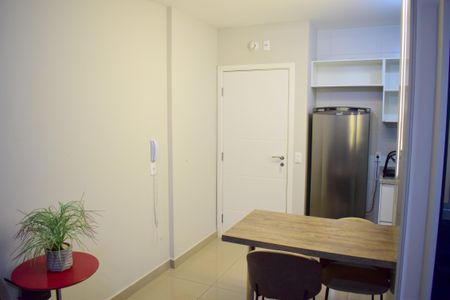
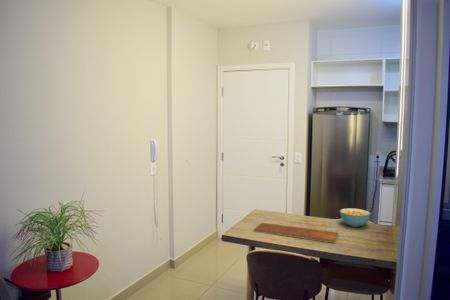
+ cereal bowl (354, 218)
+ chopping board (295, 231)
